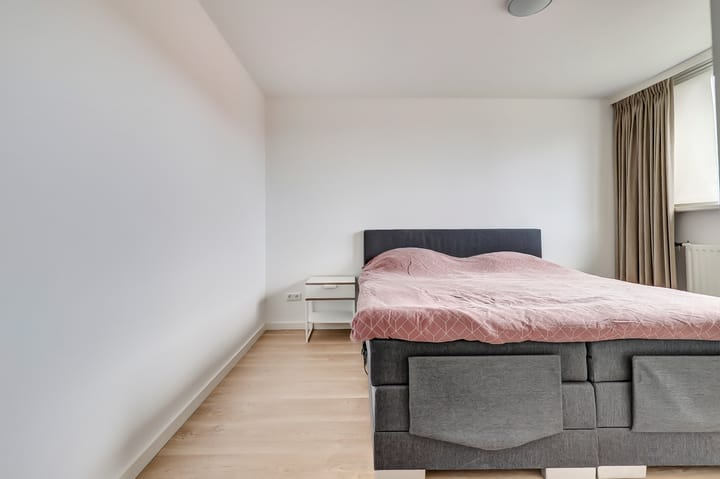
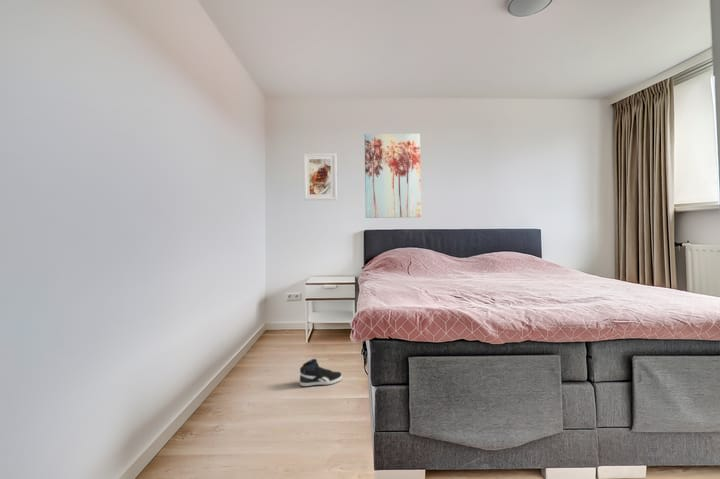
+ wall art (392, 175)
+ sneaker (321, 370)
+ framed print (320, 176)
